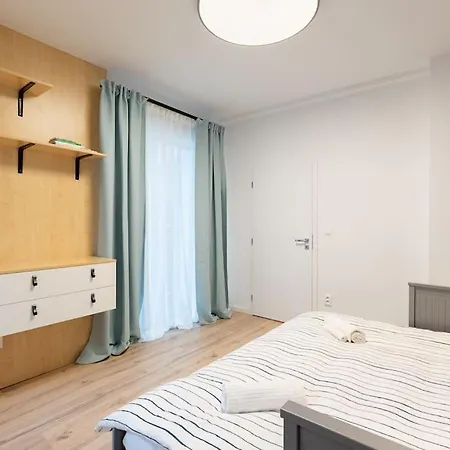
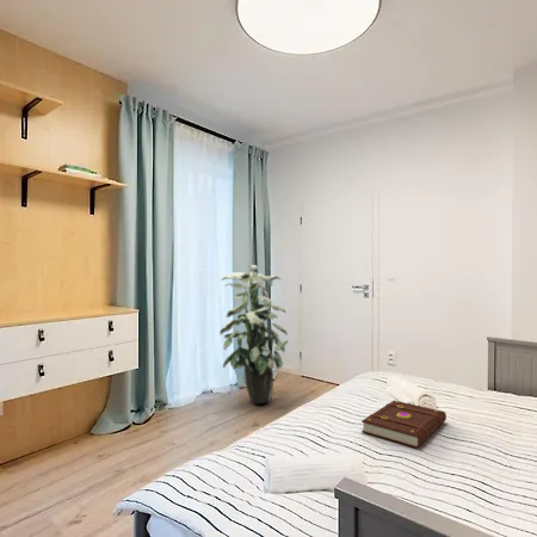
+ book (405, 420)
+ indoor plant (253, 333)
